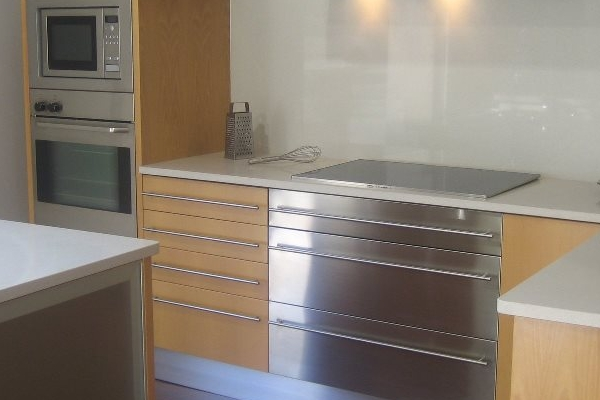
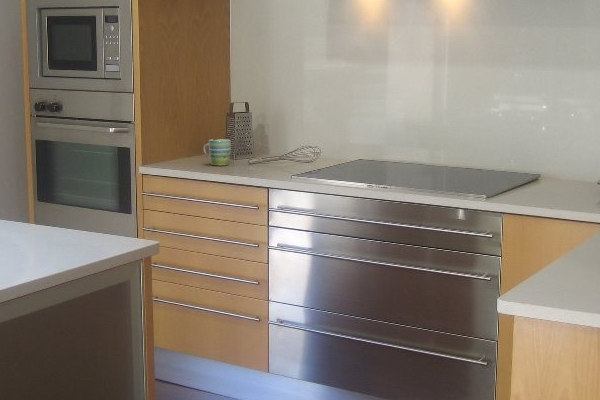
+ mug (216, 151)
